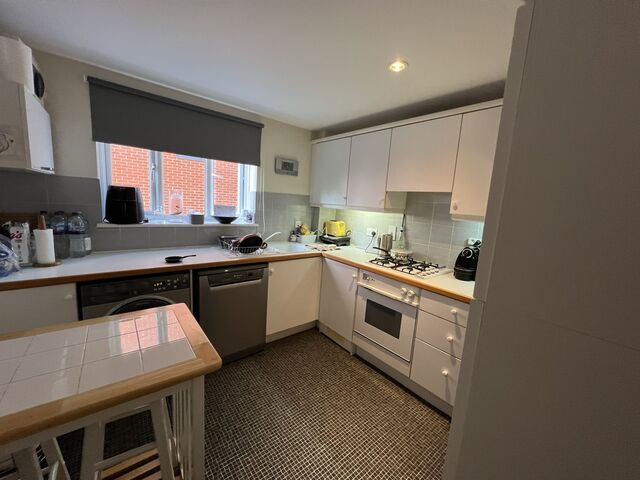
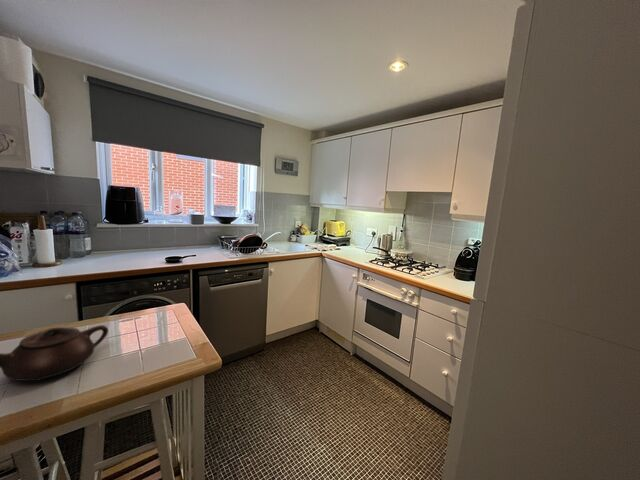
+ teapot (54, 347)
